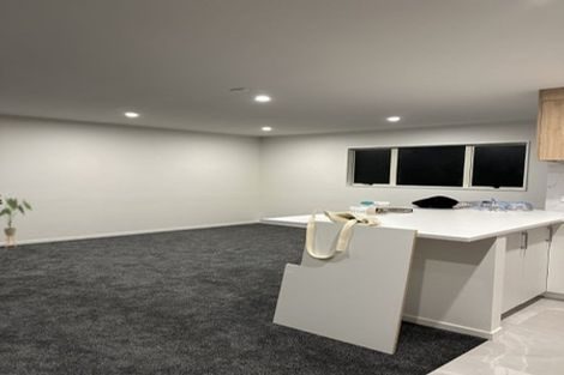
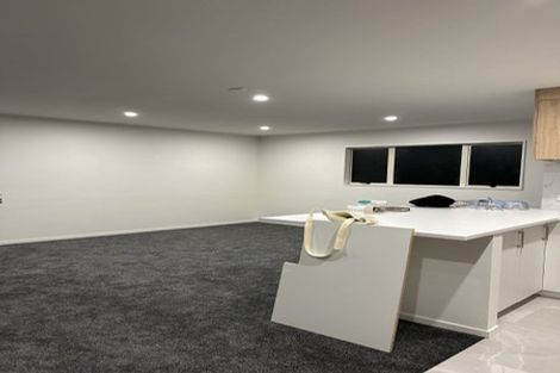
- house plant (11, 222)
